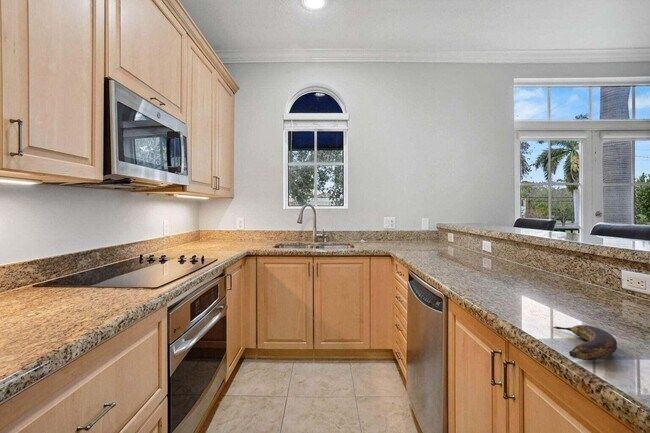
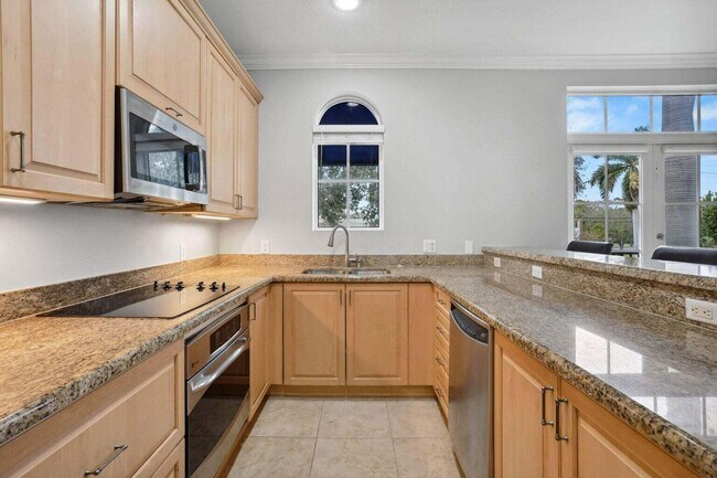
- banana (585, 338)
